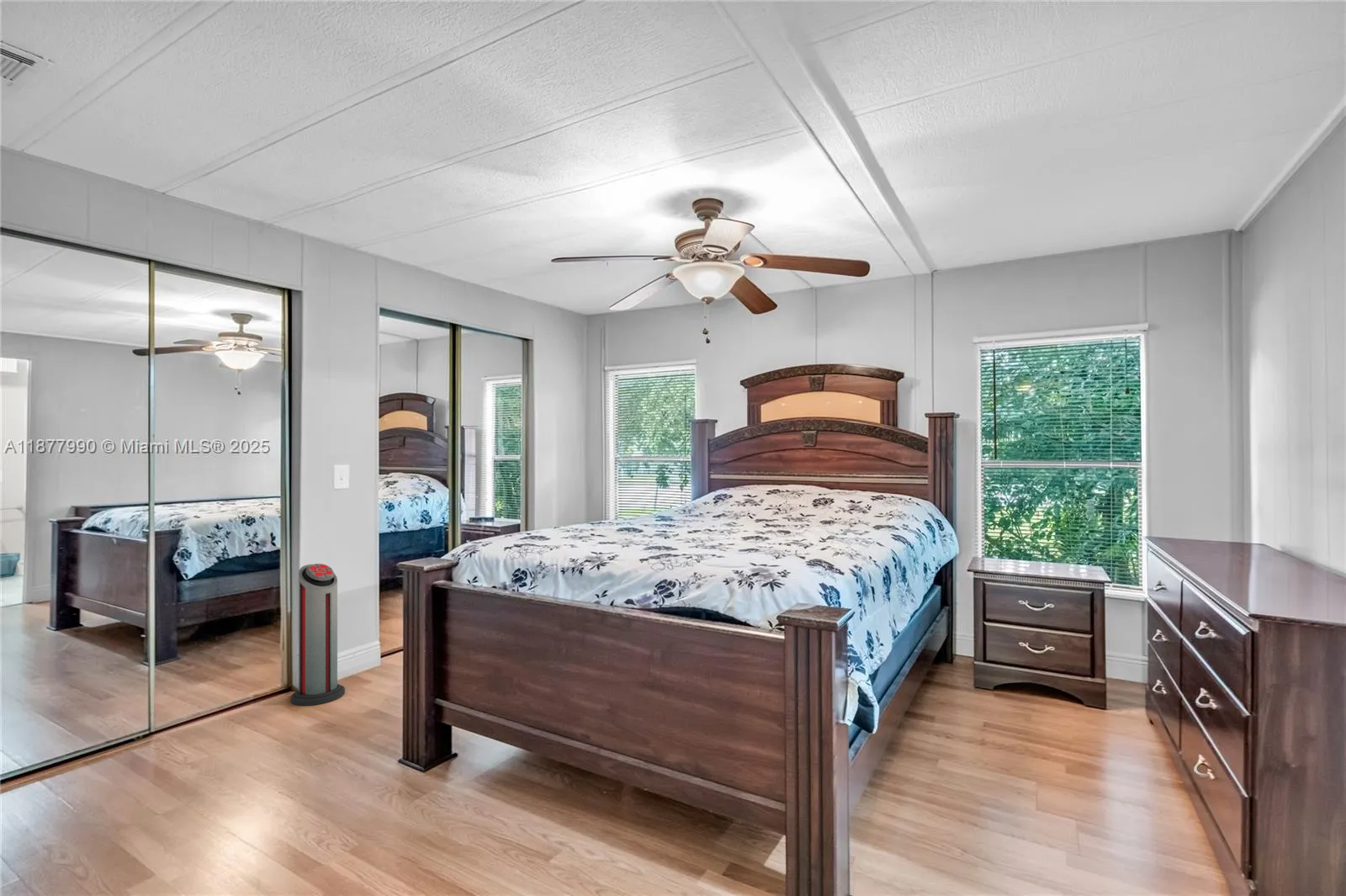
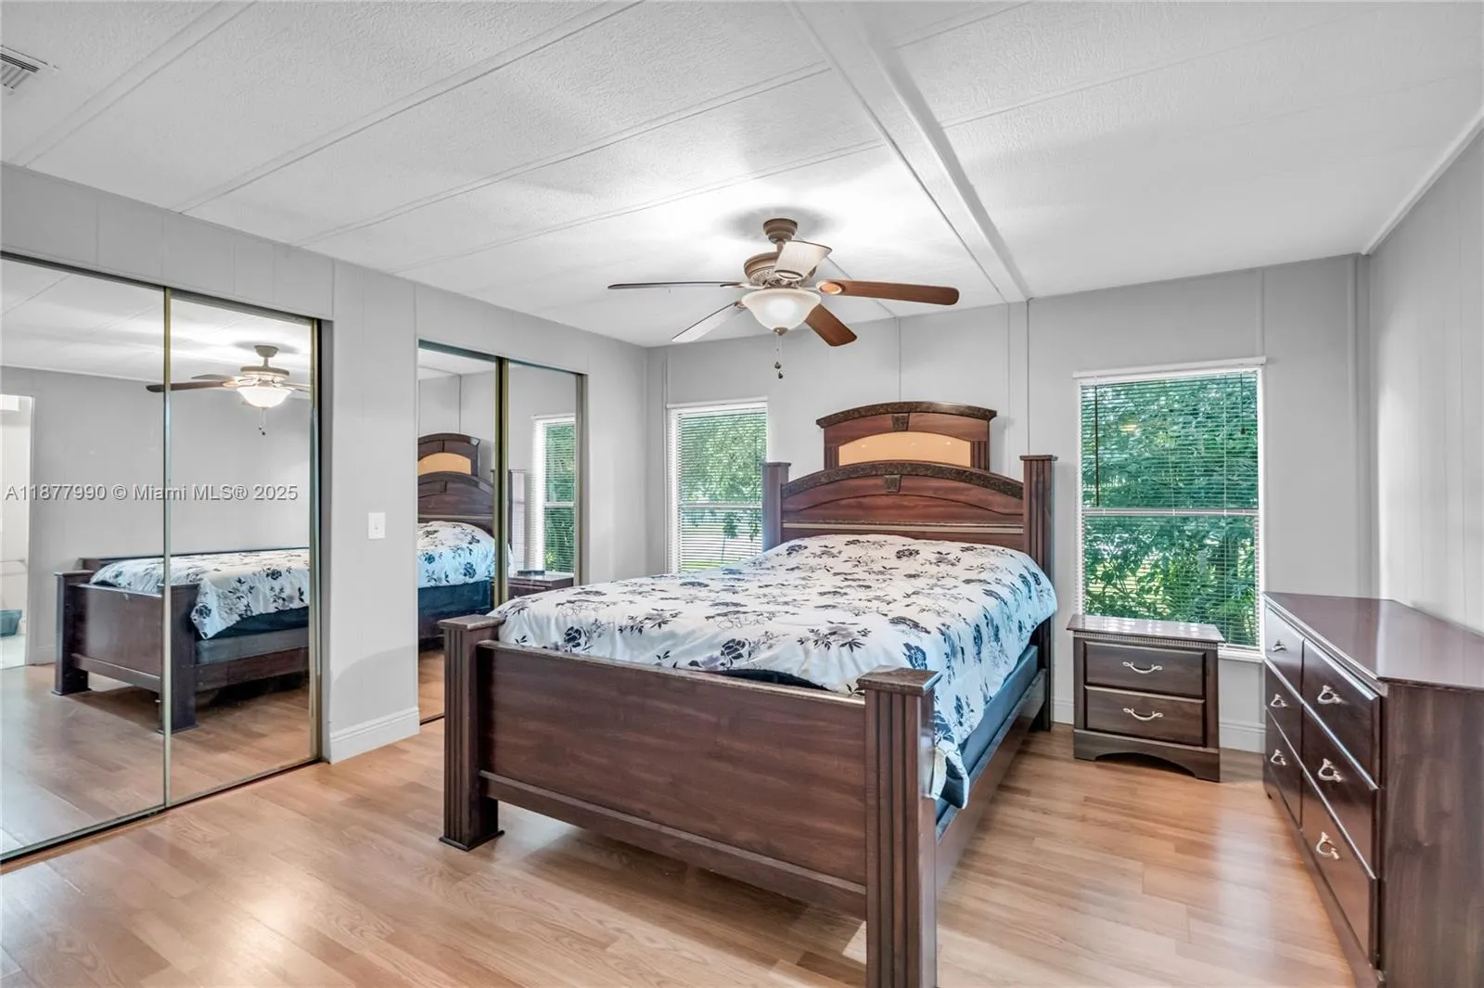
- air purifier (318, 630)
